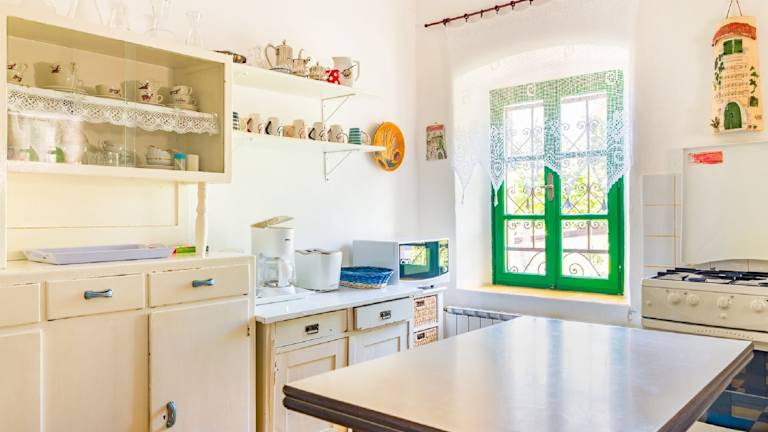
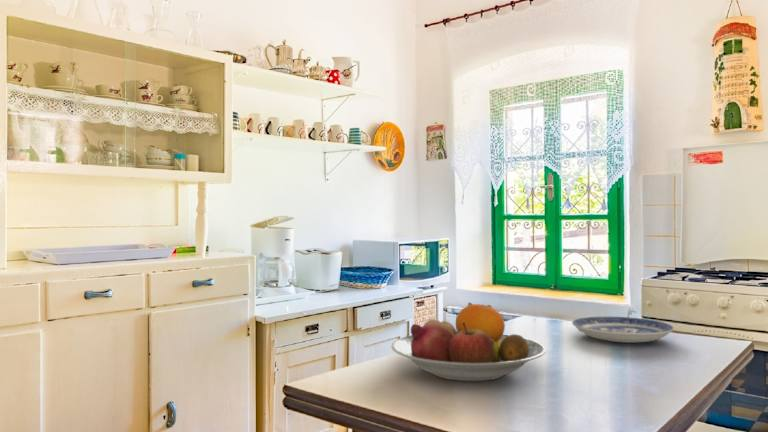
+ fruit bowl (467, 339)
+ plate (621, 331)
